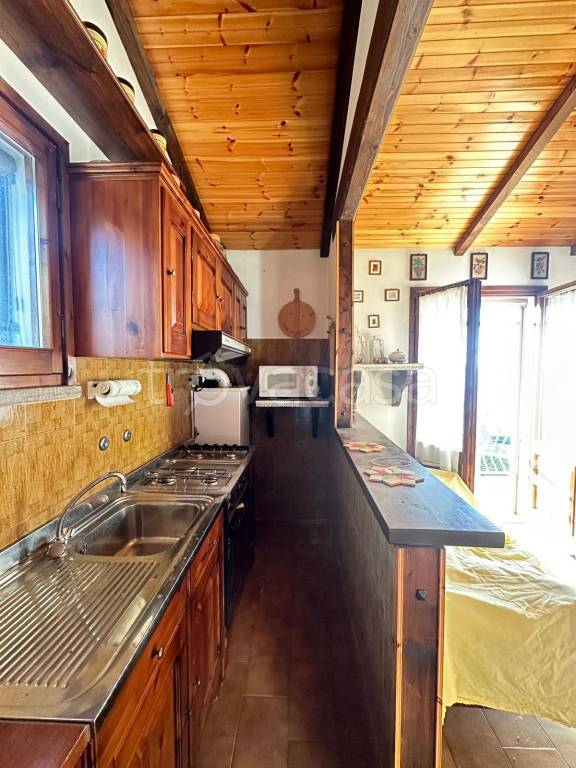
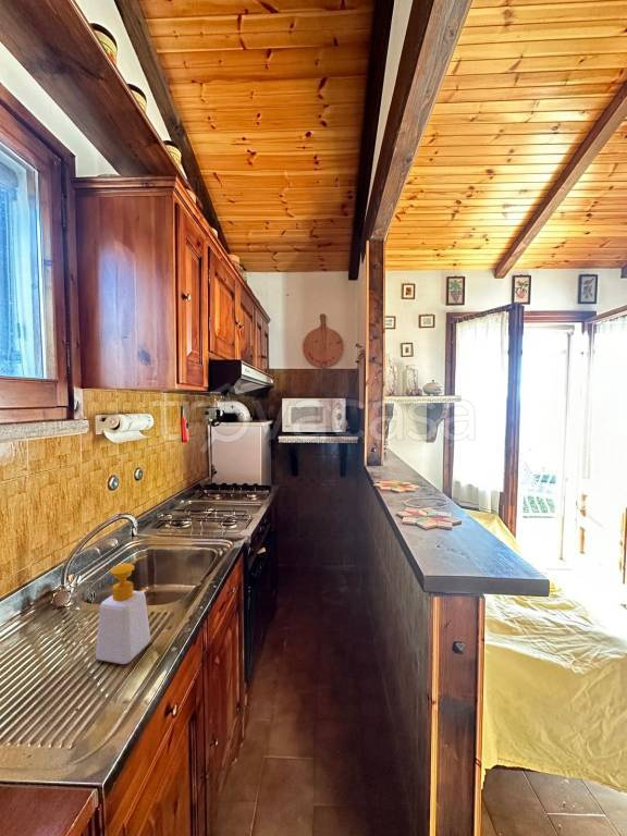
+ soap bottle (128, 603)
